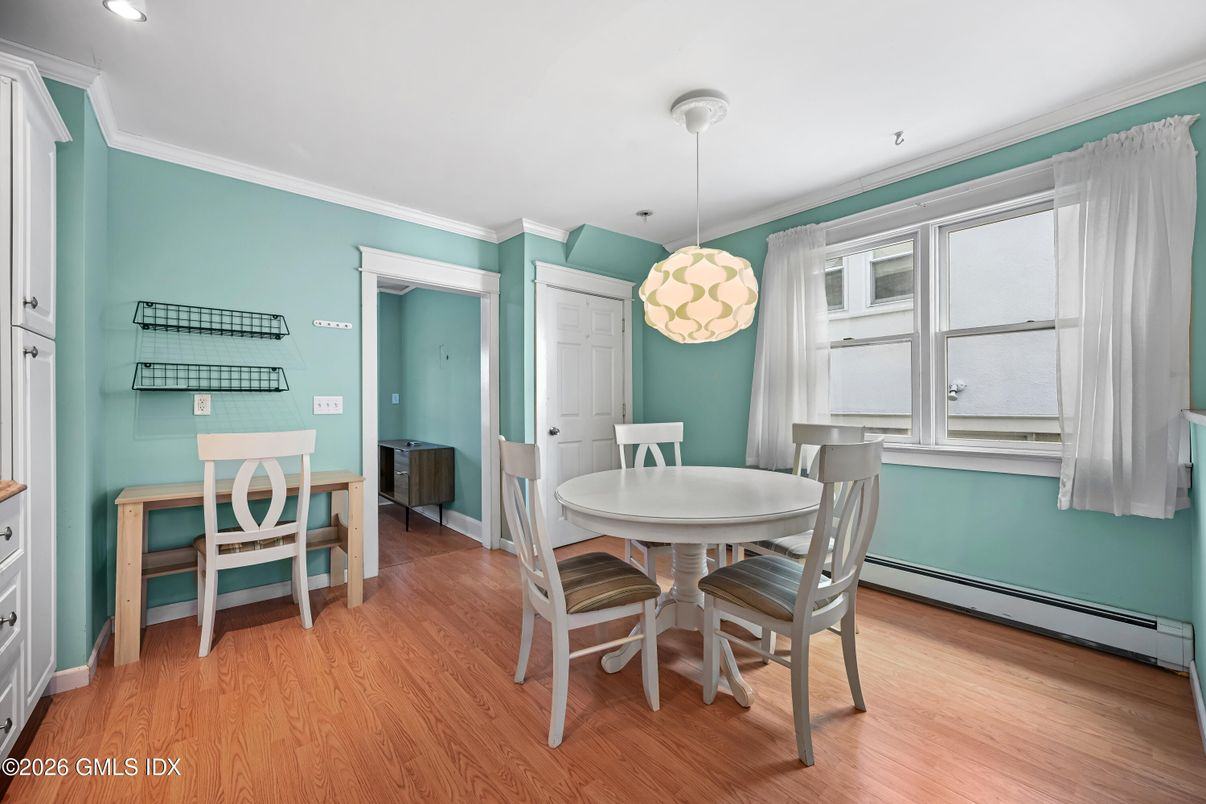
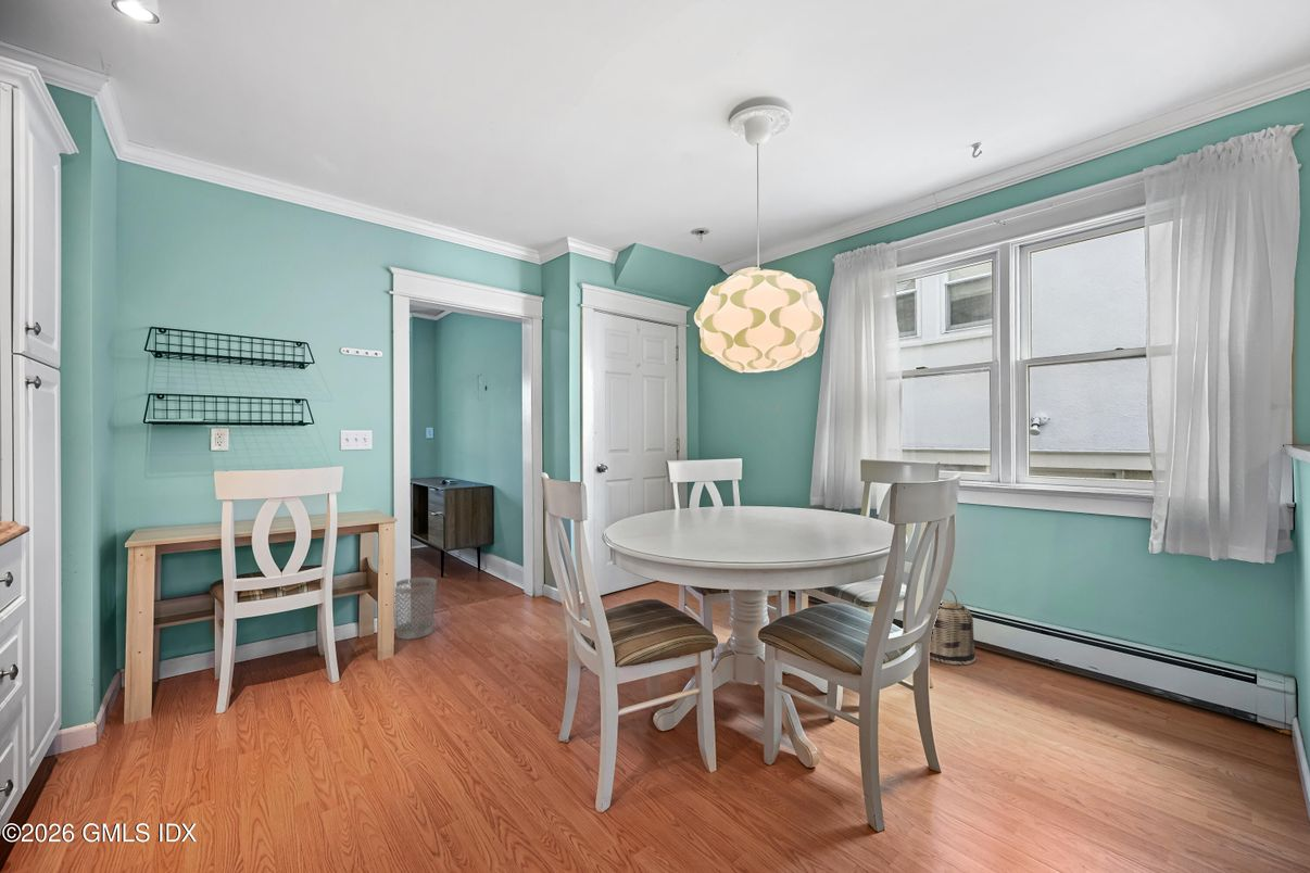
+ wastebasket (414, 608)
+ basket (947, 621)
